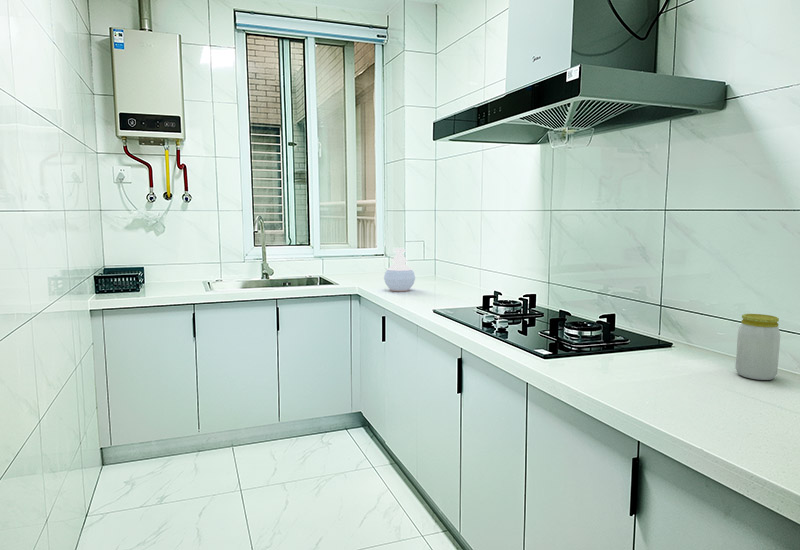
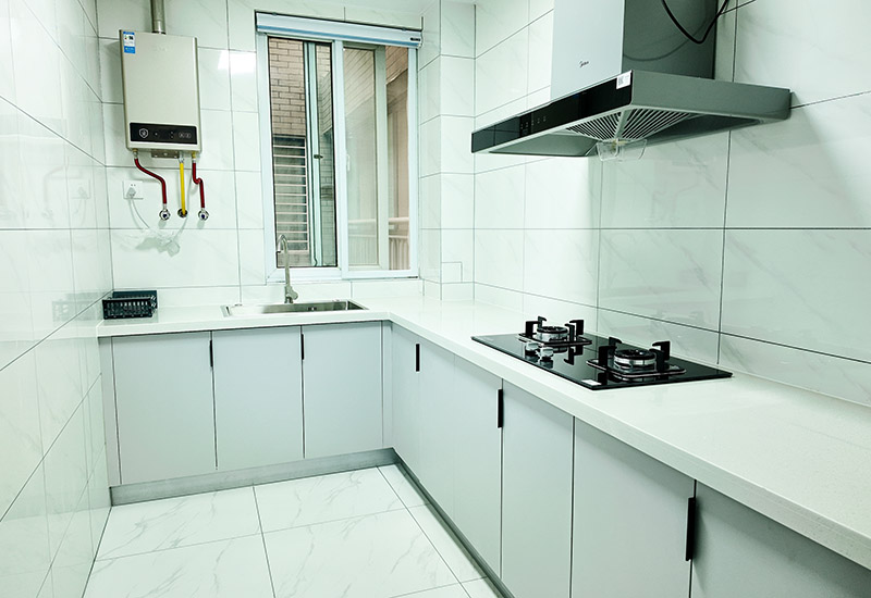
- soap dispenser (399, 269)
- jar (757, 346)
